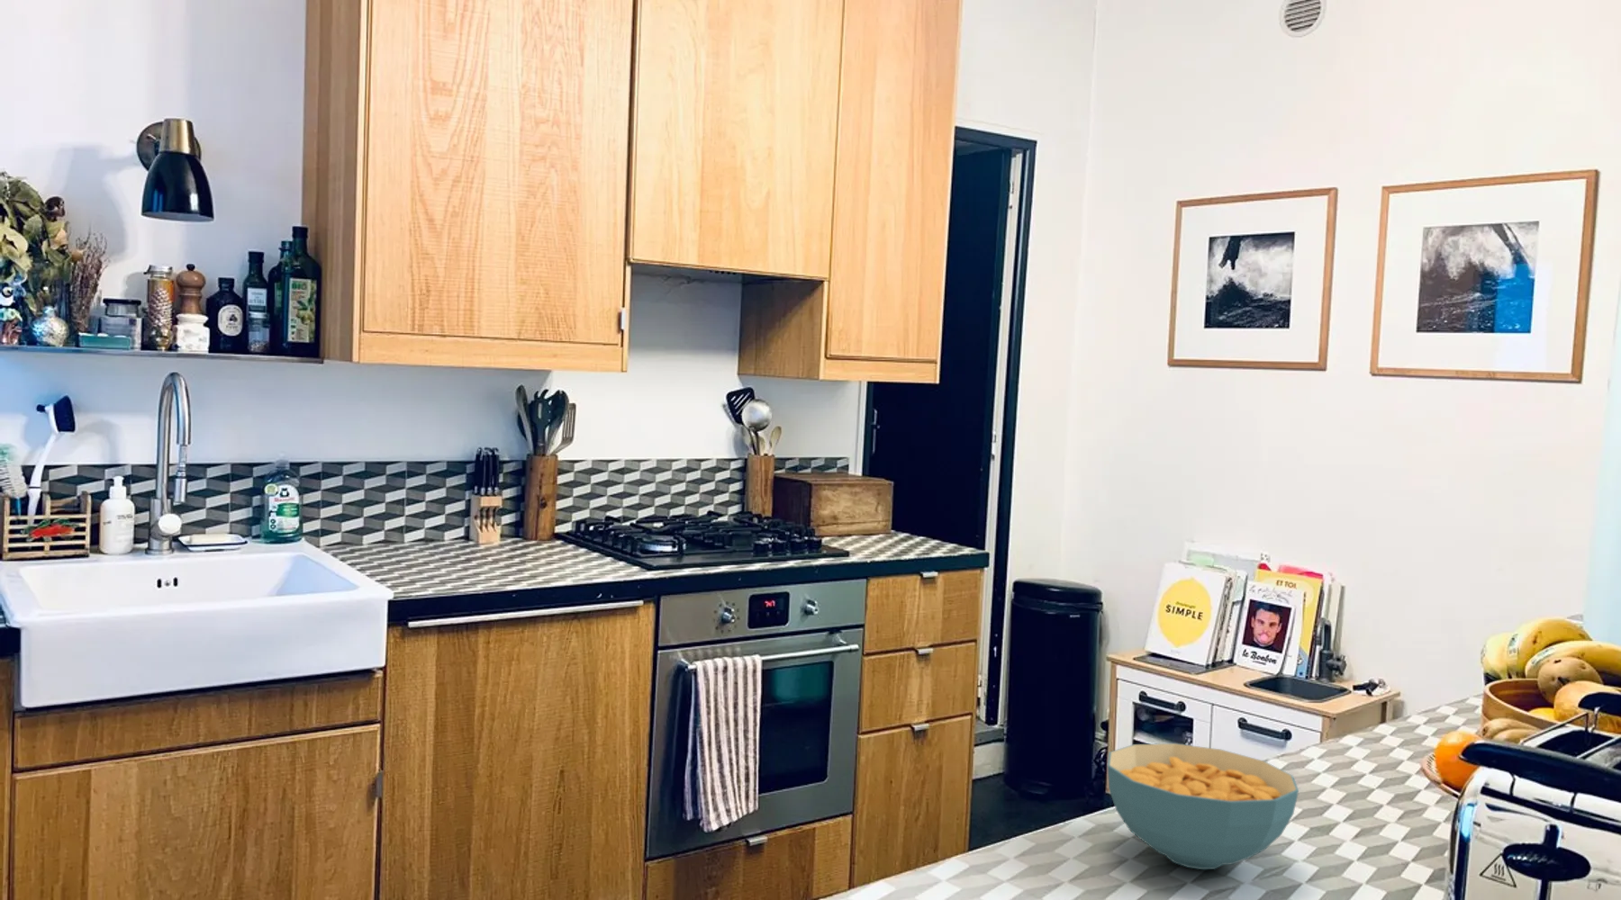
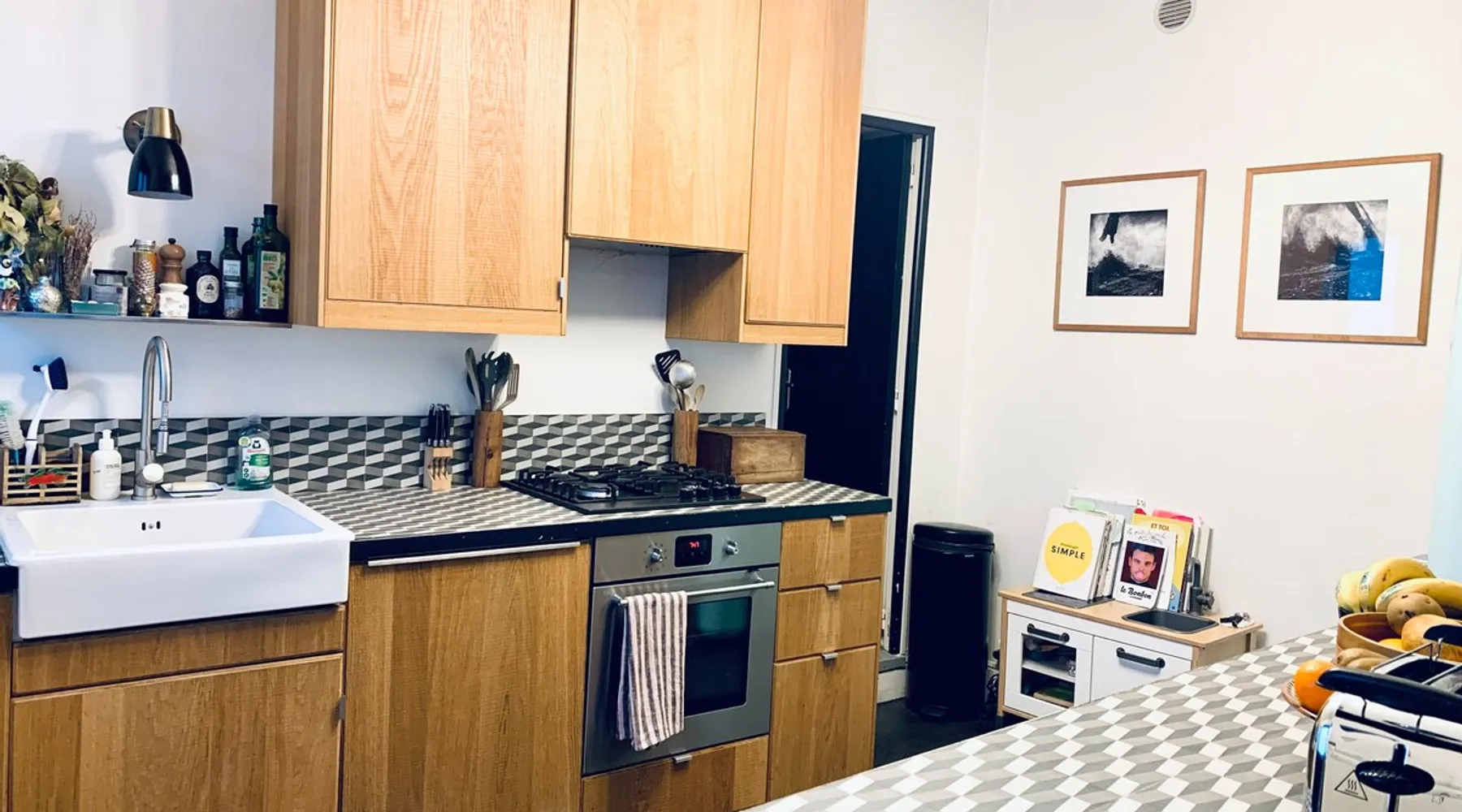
- cereal bowl (1196, 815)
